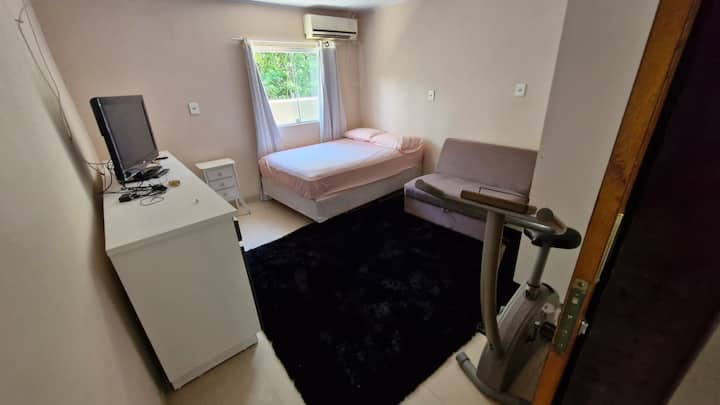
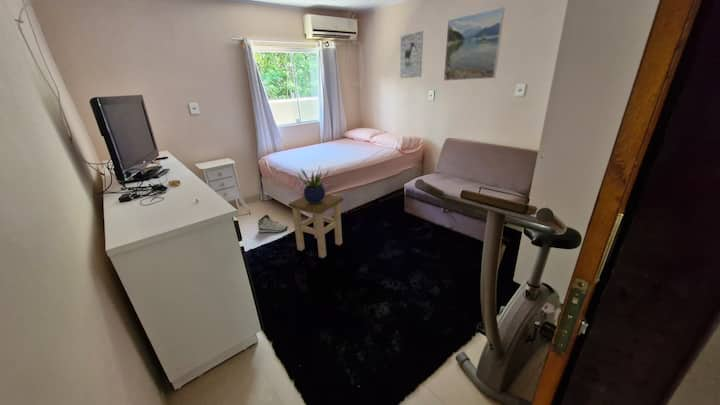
+ stool (318, 224)
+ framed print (410, 56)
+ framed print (470, 48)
+ potted plant (315, 185)
+ sneaker (272, 223)
